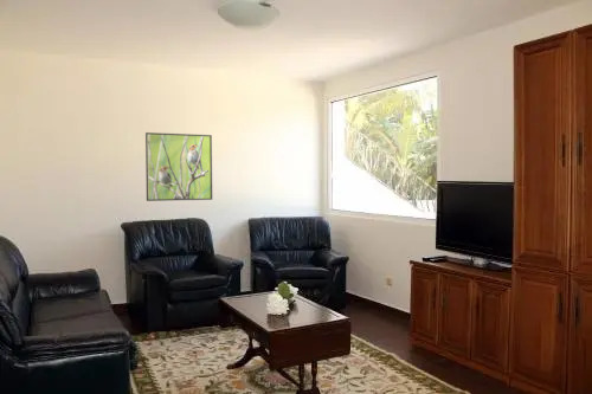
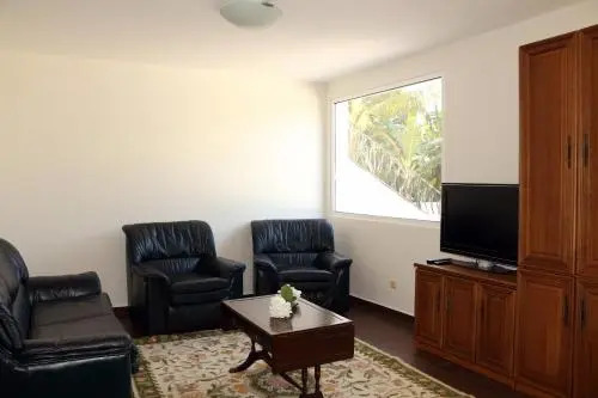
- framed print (180, 167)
